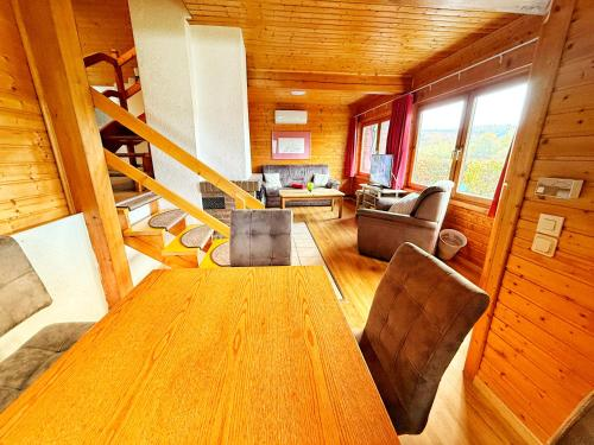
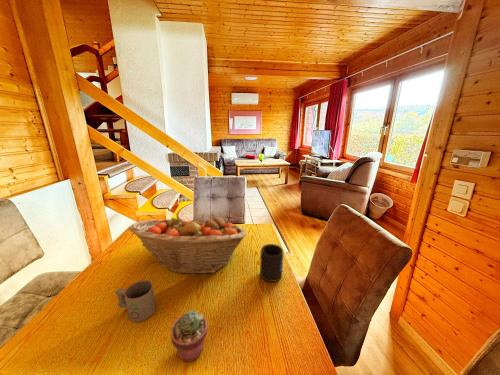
+ mug (134, 300)
+ fruit basket (190, 236)
+ potted succulent (189, 333)
+ mug (271, 260)
